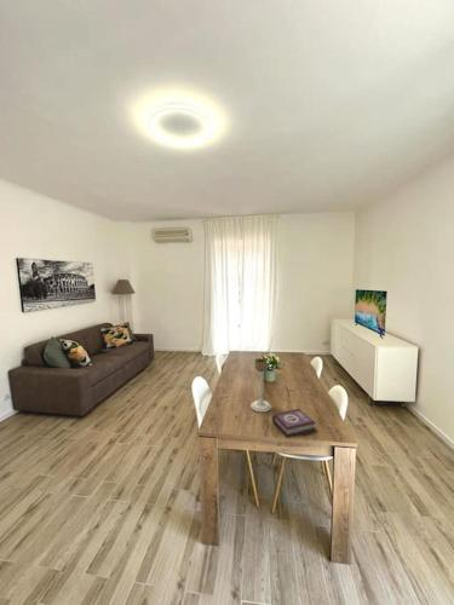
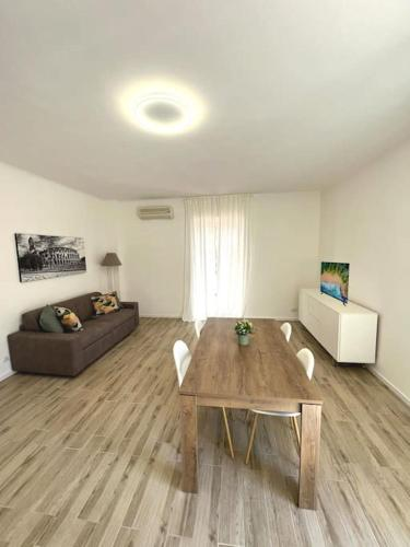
- book (293, 421)
- candle holder (260, 384)
